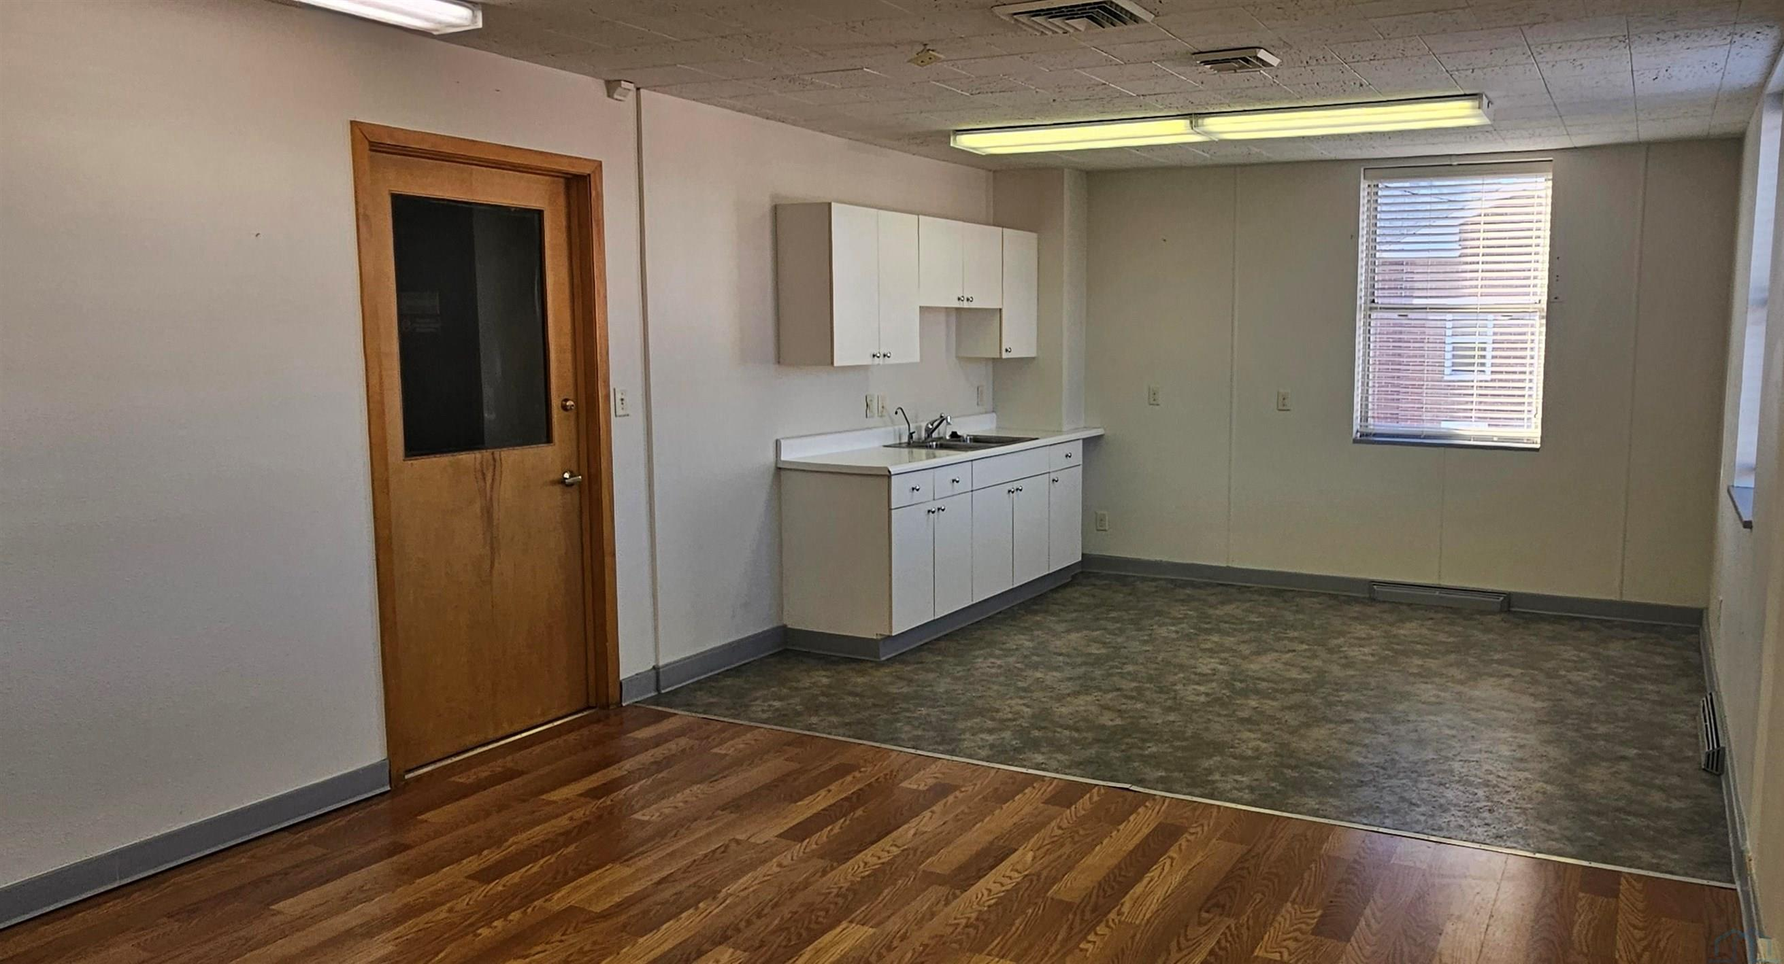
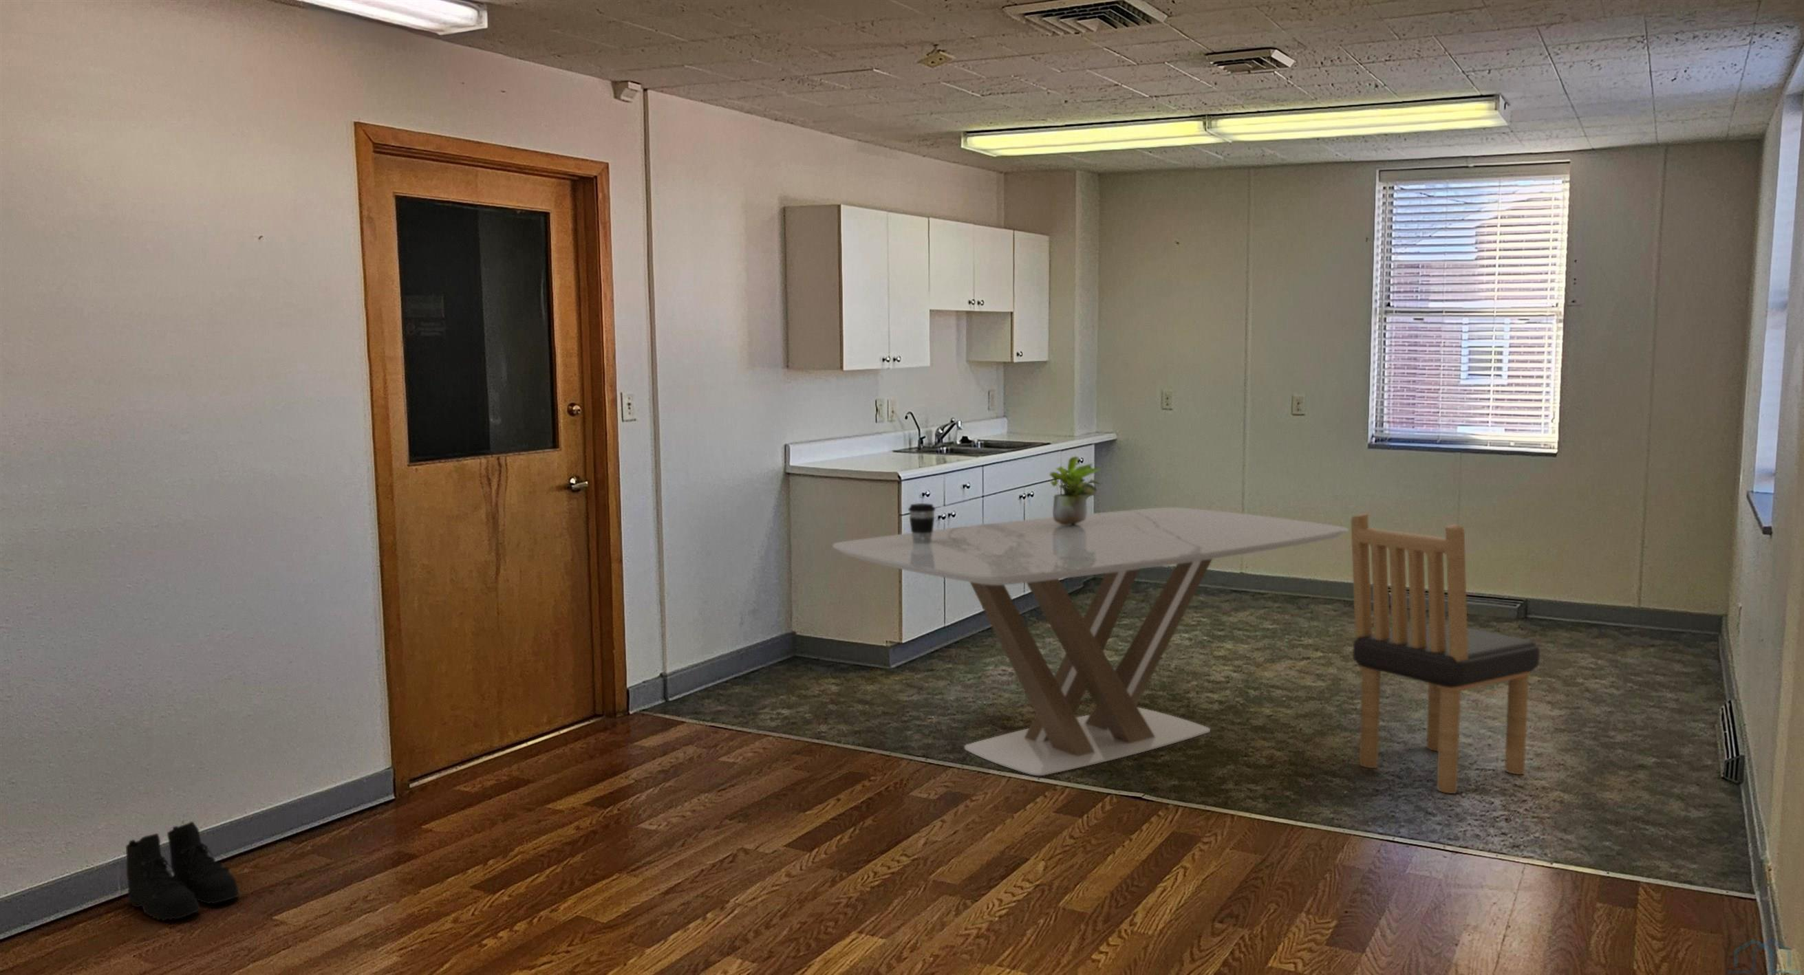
+ dining table (1098, 638)
+ coffee cup (921, 522)
+ boots (180, 866)
+ potted plant (1075, 491)
+ dining chair (1442, 642)
